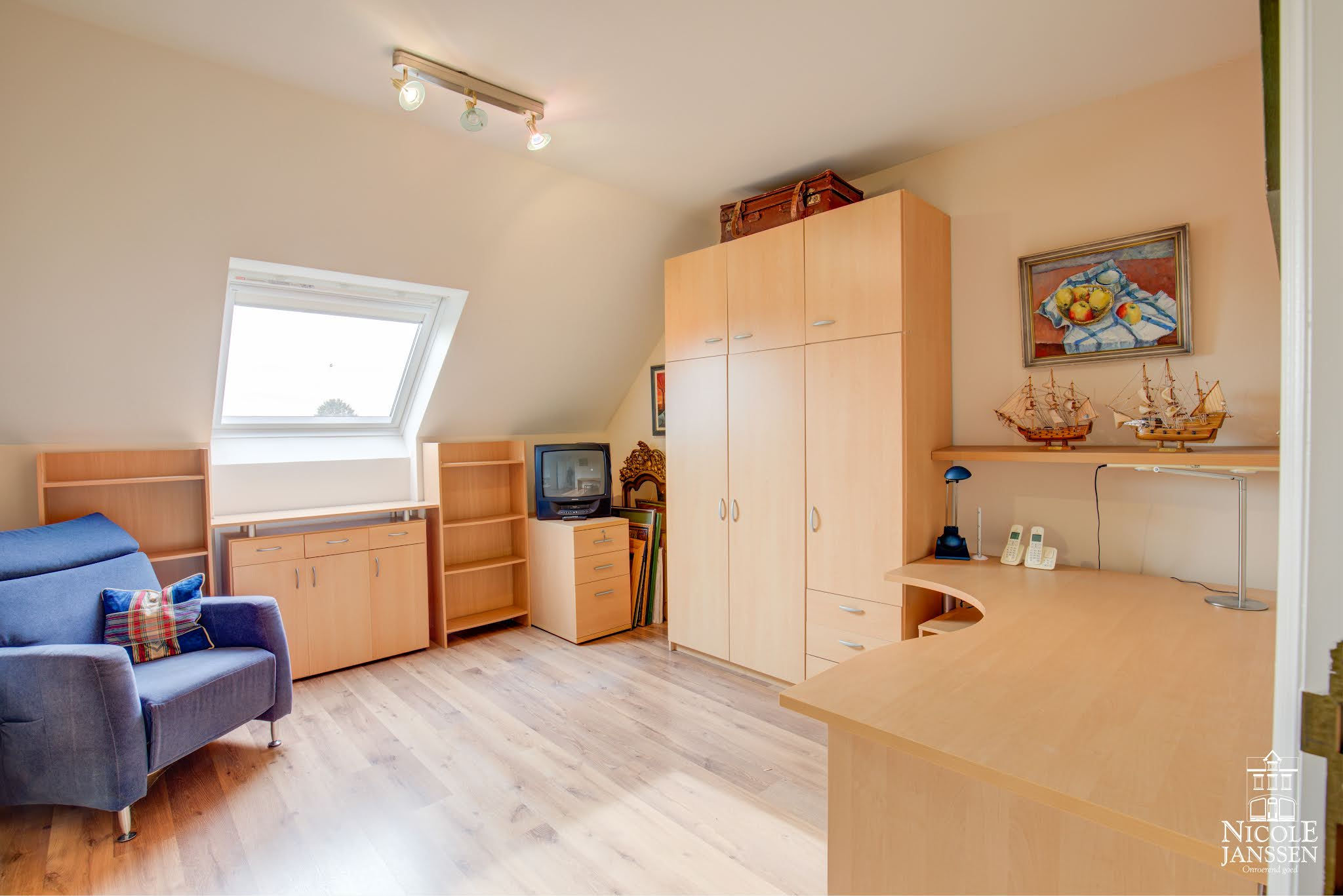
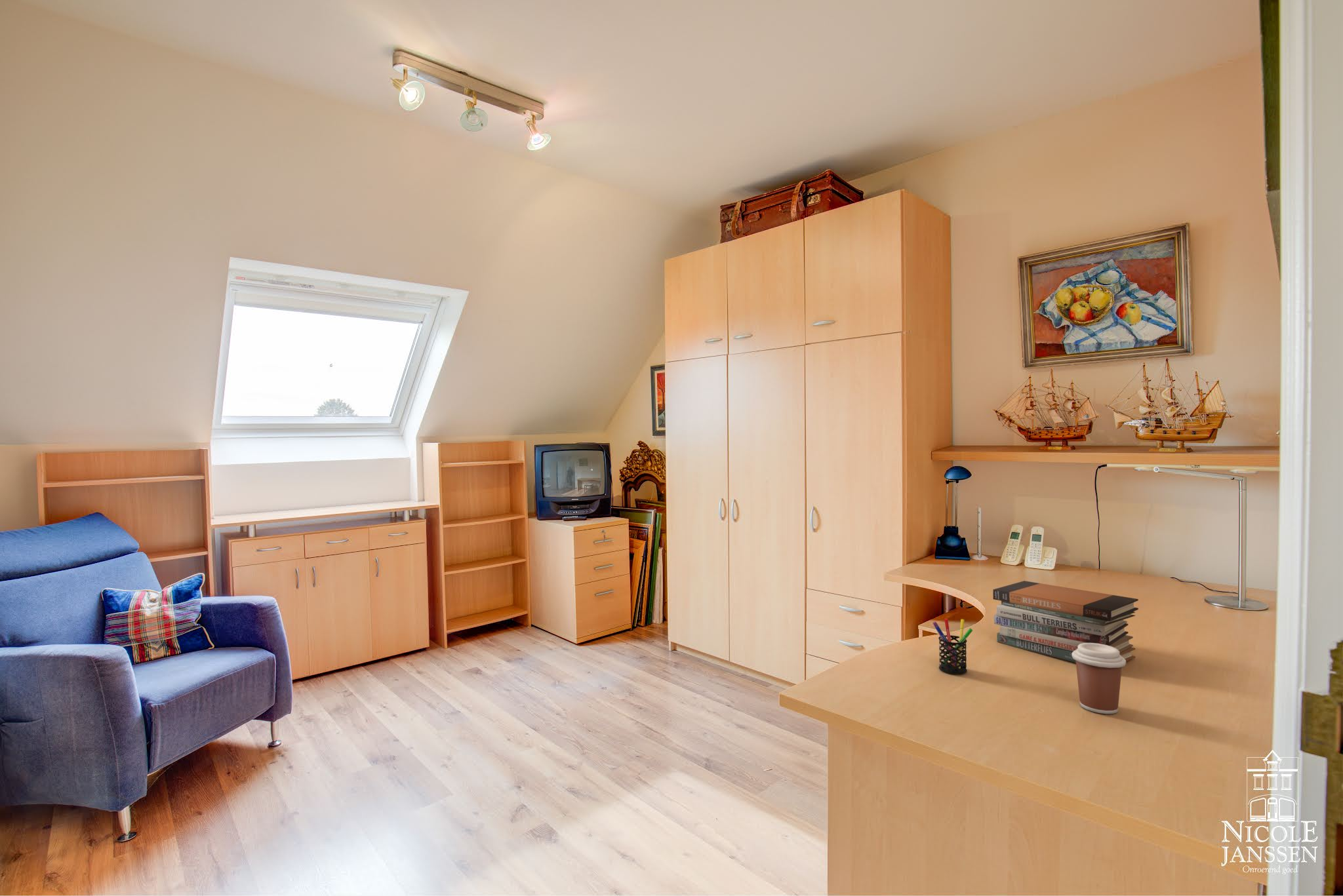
+ coffee cup (1098, 677)
+ pen holder (955, 644)
+ book stack (1062, 621)
